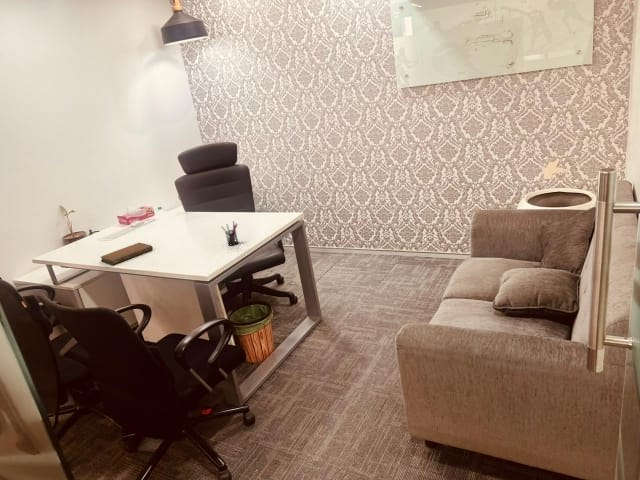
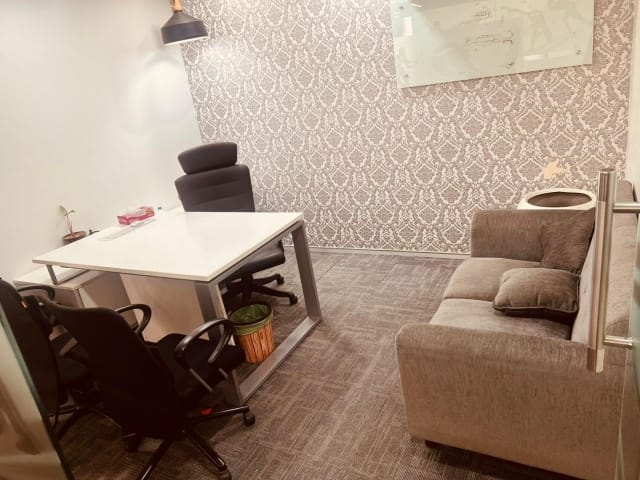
- notebook (126, 253)
- pen holder (230, 233)
